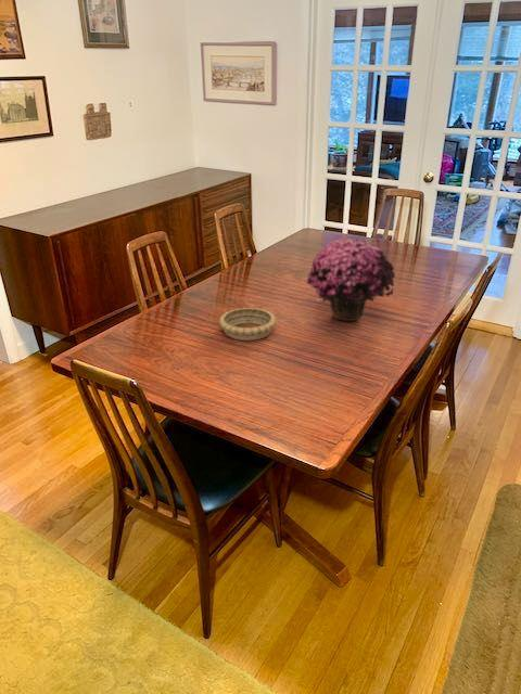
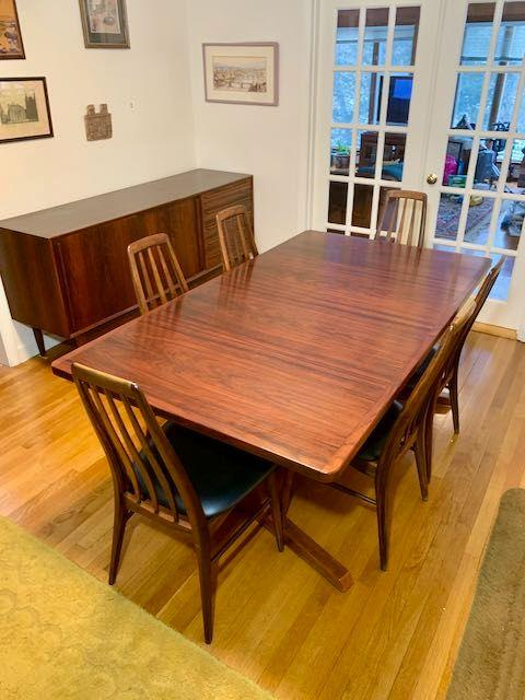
- flower (351, 279)
- decorative bowl (247, 322)
